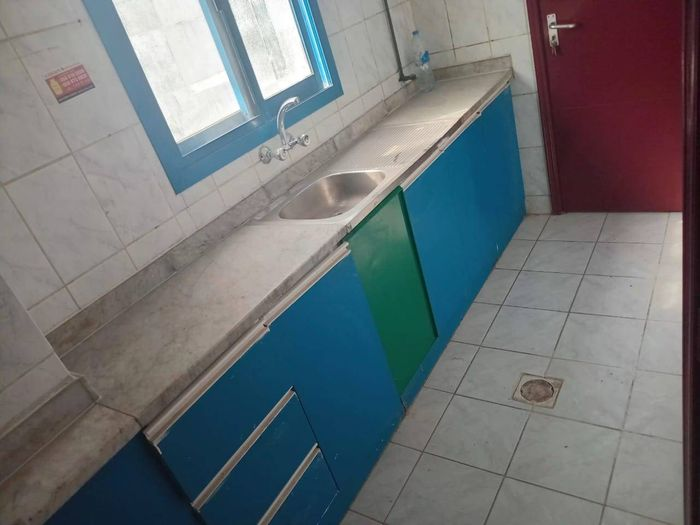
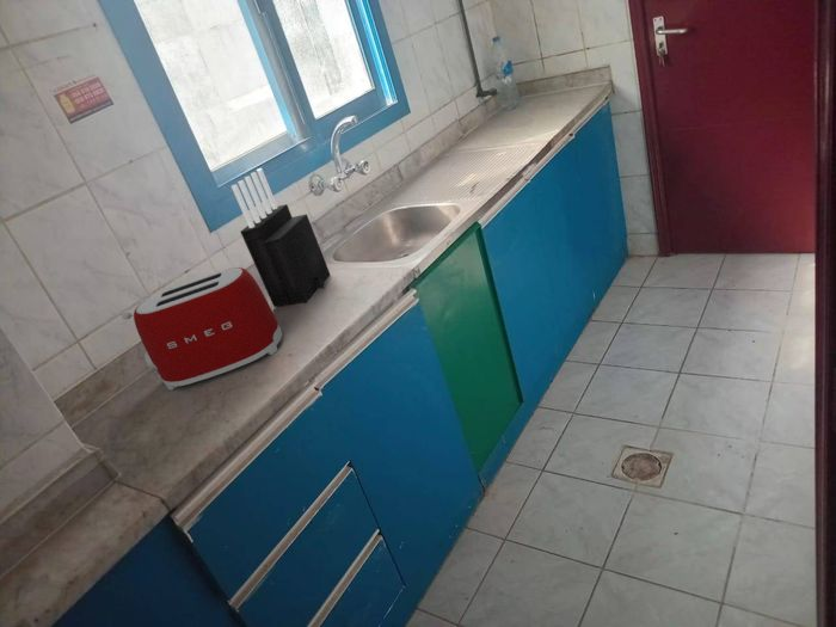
+ knife block (283, 234)
+ toaster (204, 326)
